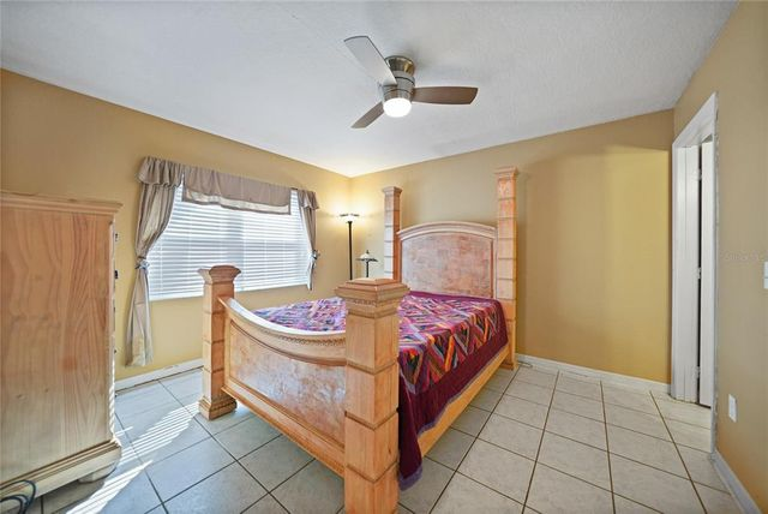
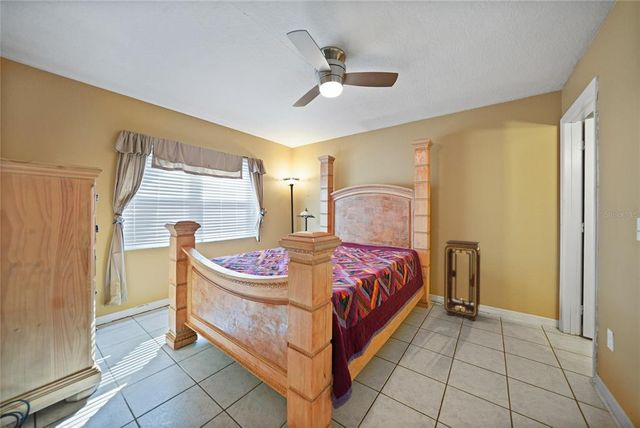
+ pedestal table (456, 277)
